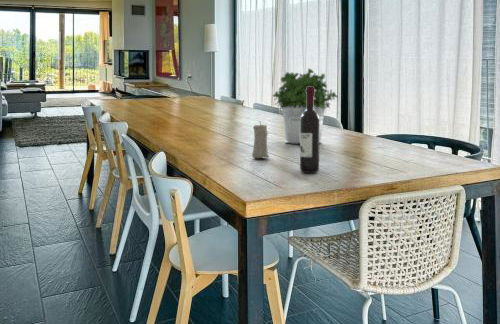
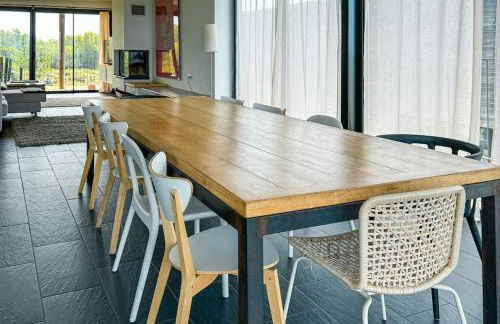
- wine bottle (309, 130)
- potted plant (304, 106)
- candle (260, 139)
